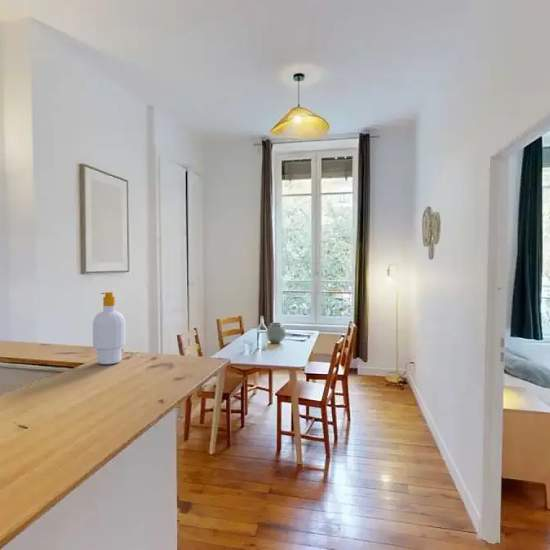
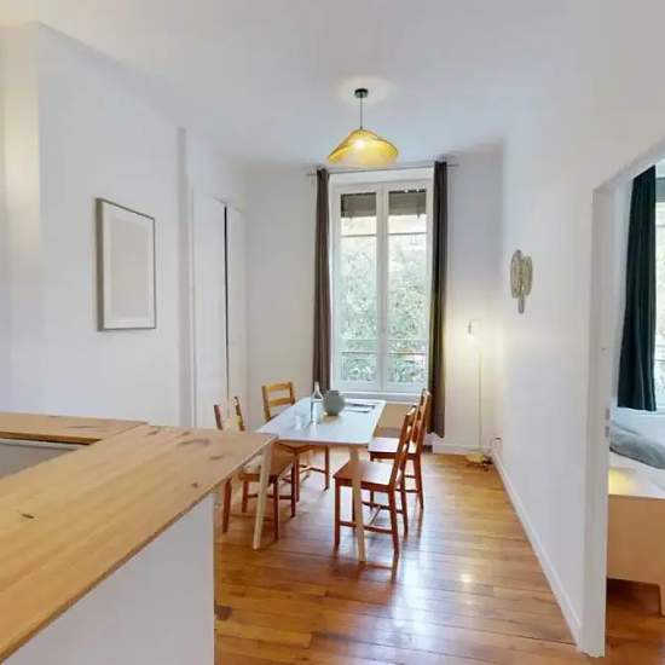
- soap bottle (109, 327)
